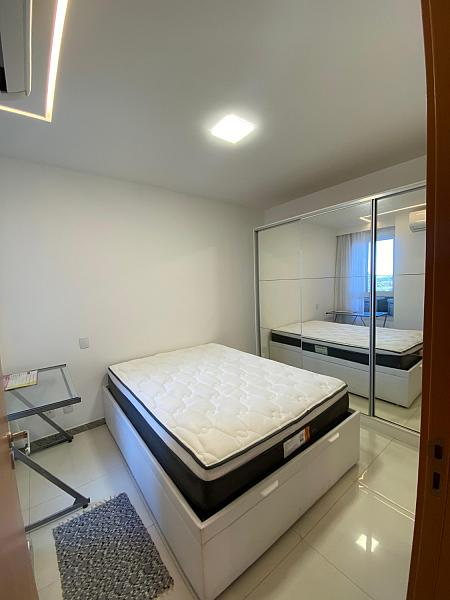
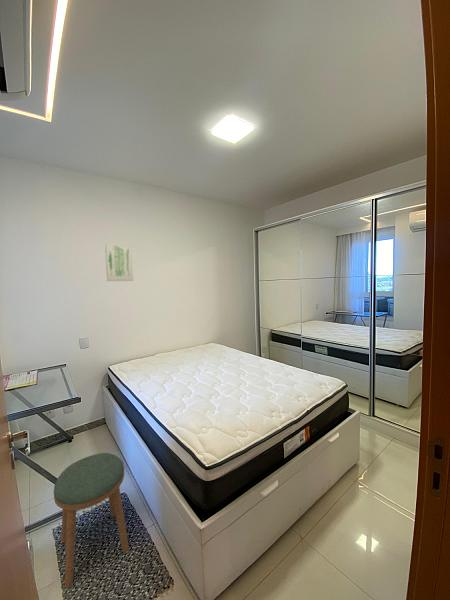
+ wall art (119, 263)
+ stool (92, 505)
